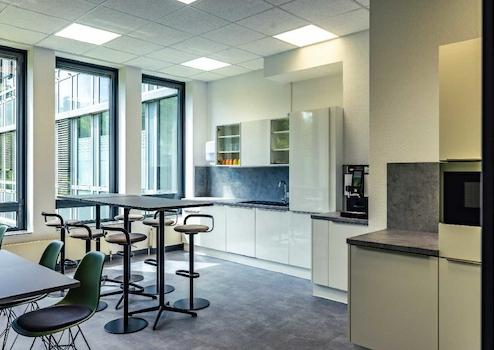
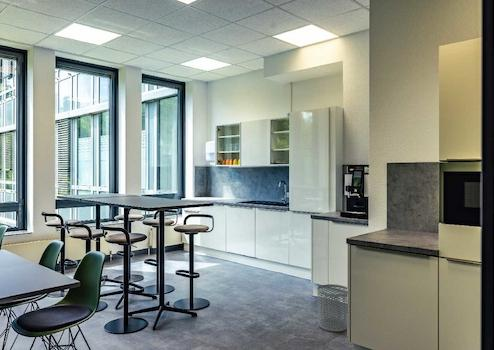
+ waste bin (333, 308)
